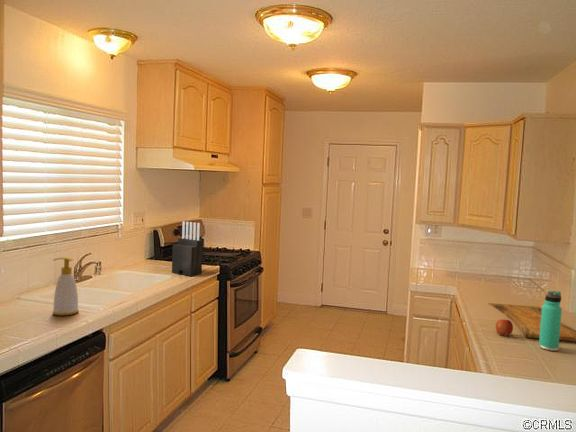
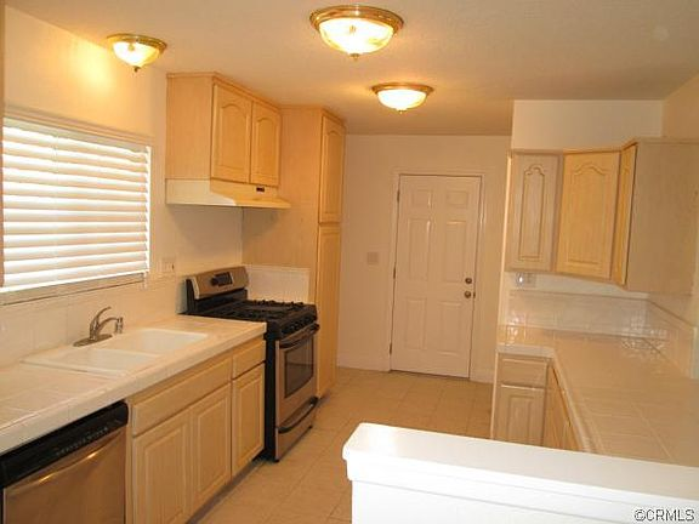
- thermos bottle (550, 319)
- cutting board (533, 320)
- knife block (186, 248)
- fruit (504, 326)
- soap bottle (65, 285)
